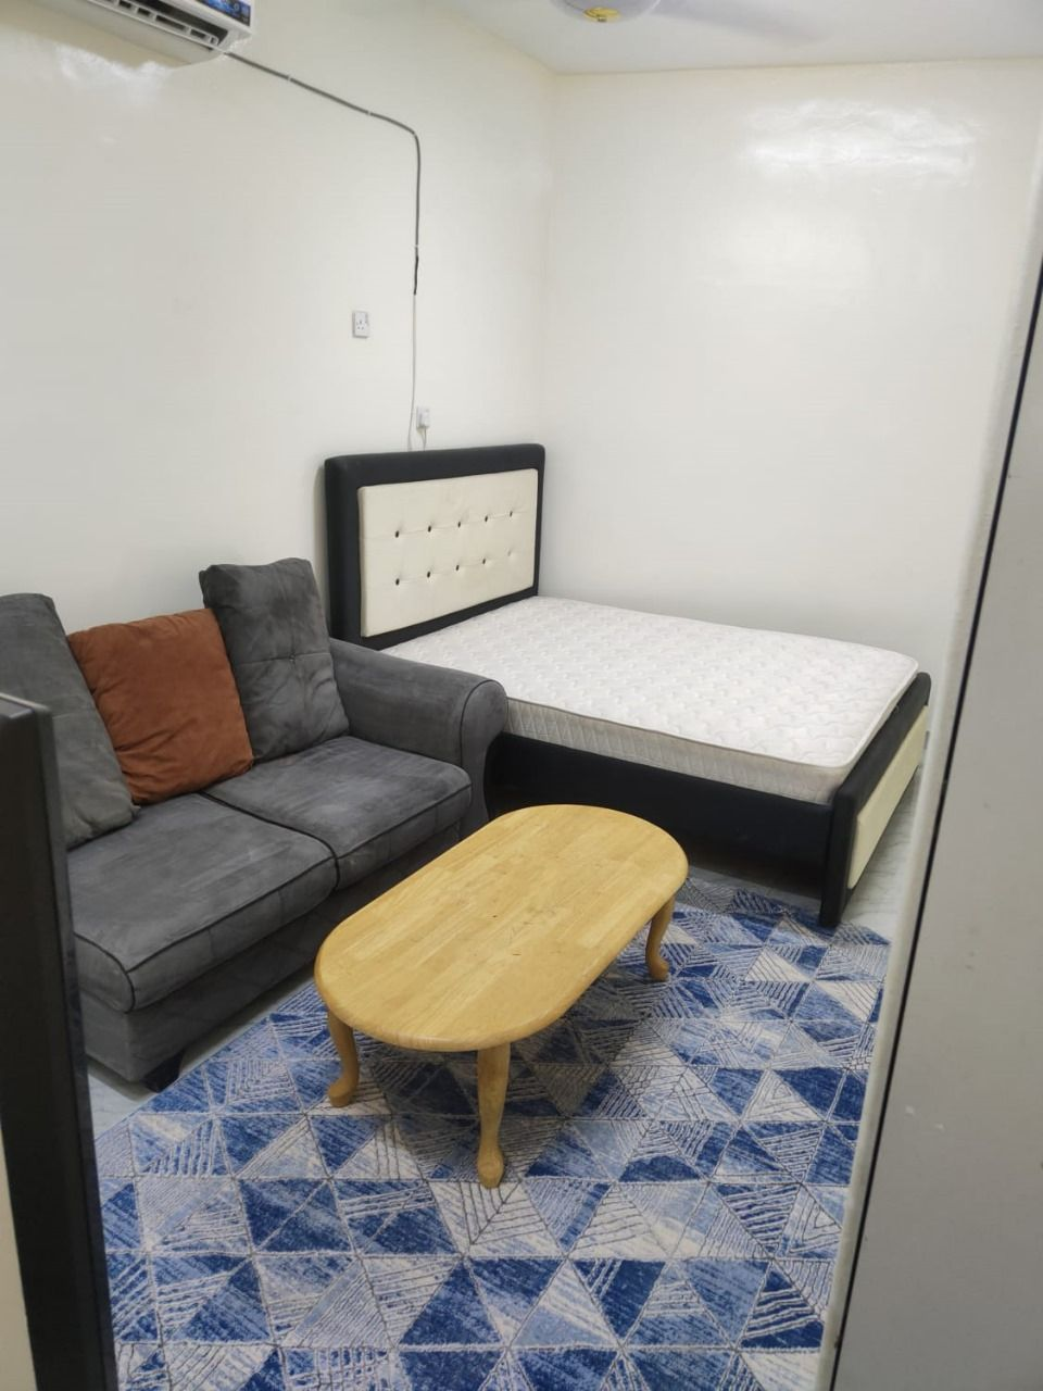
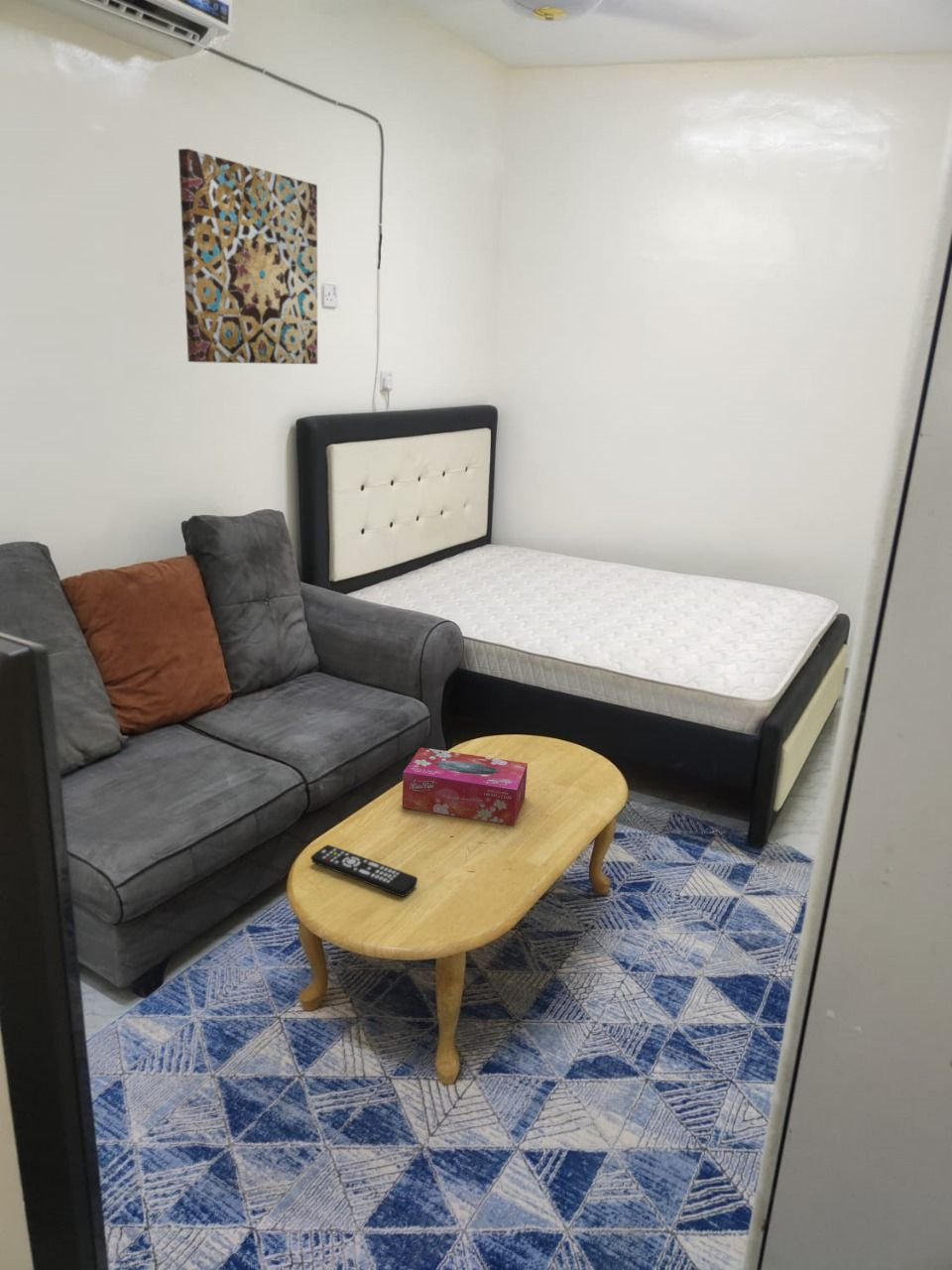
+ wall art (255, 268)
+ tissue box (465, 785)
+ remote control (363, 870)
